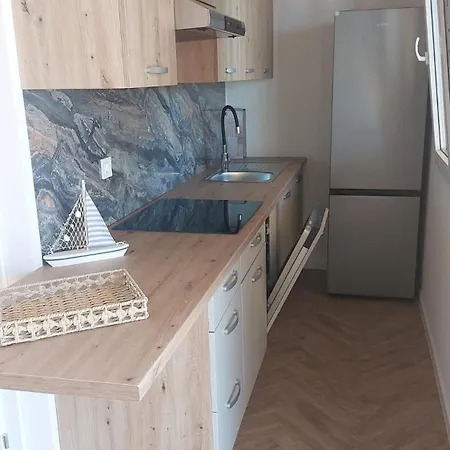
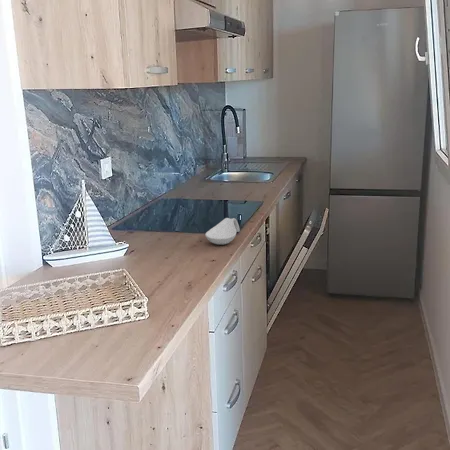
+ spoon rest (225, 230)
